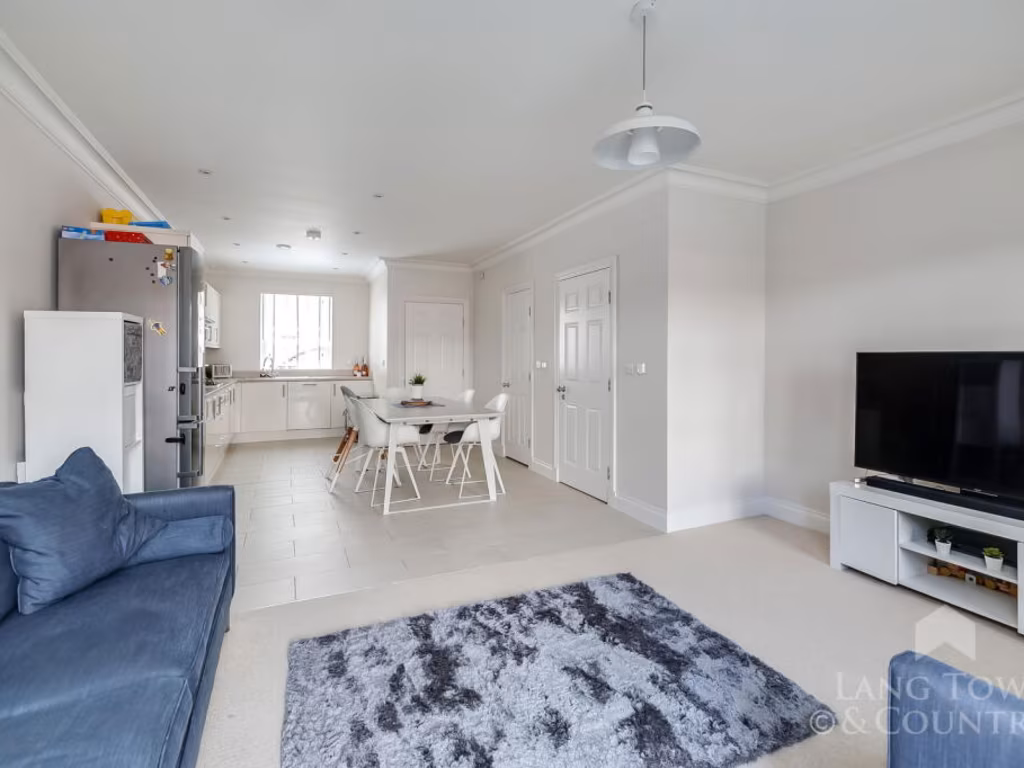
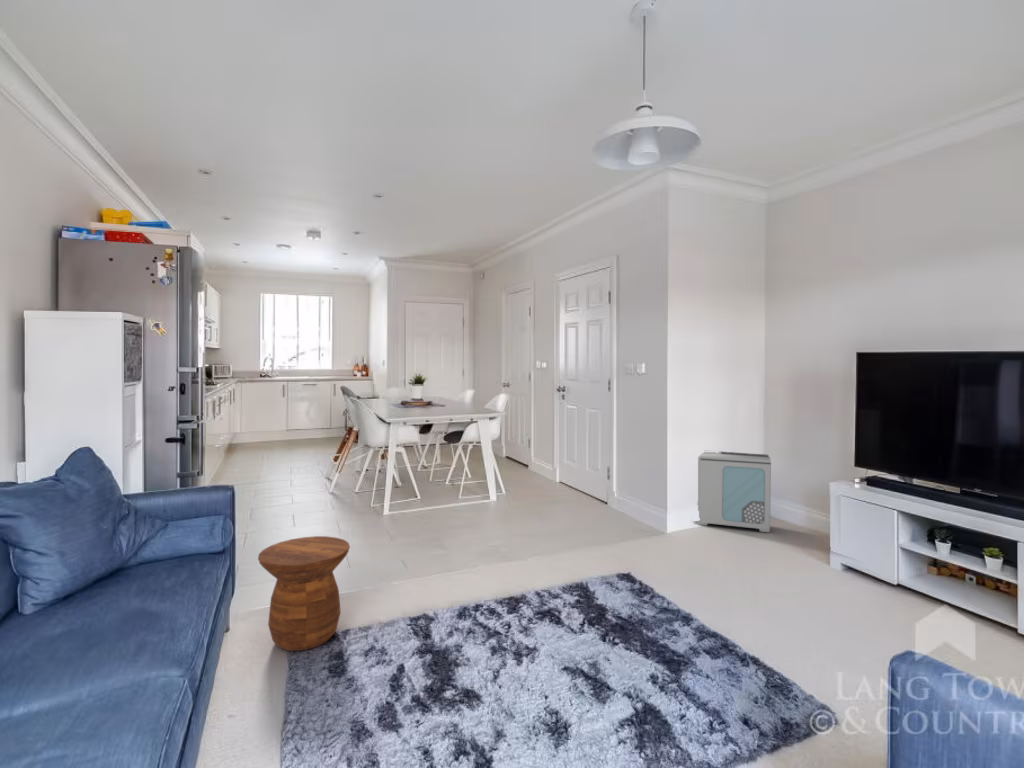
+ side table (305, 593)
+ air purifier (732, 489)
